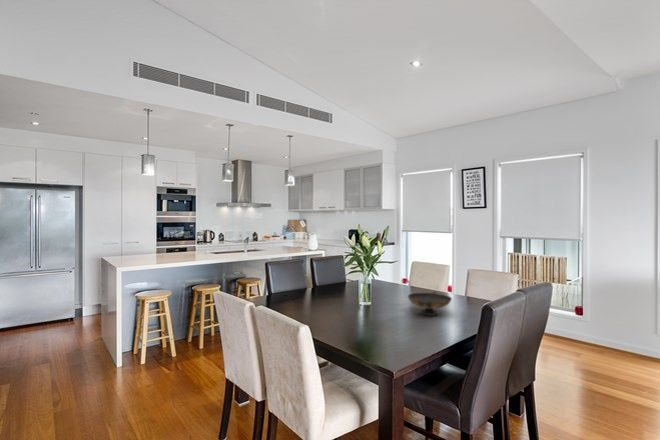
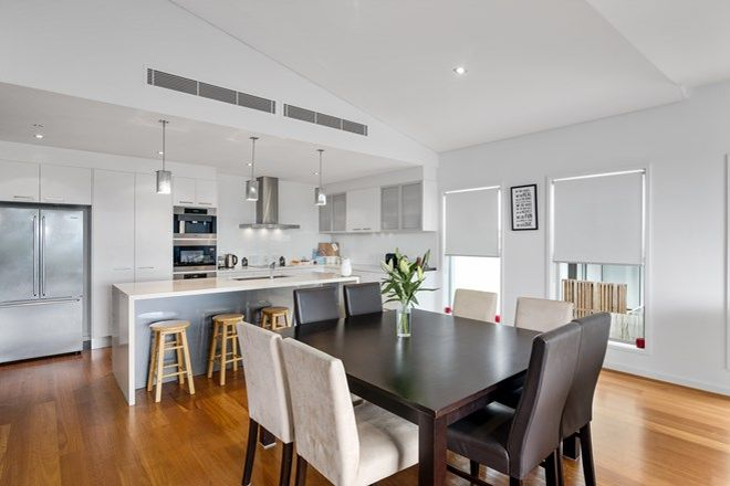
- decorative bowl (429, 304)
